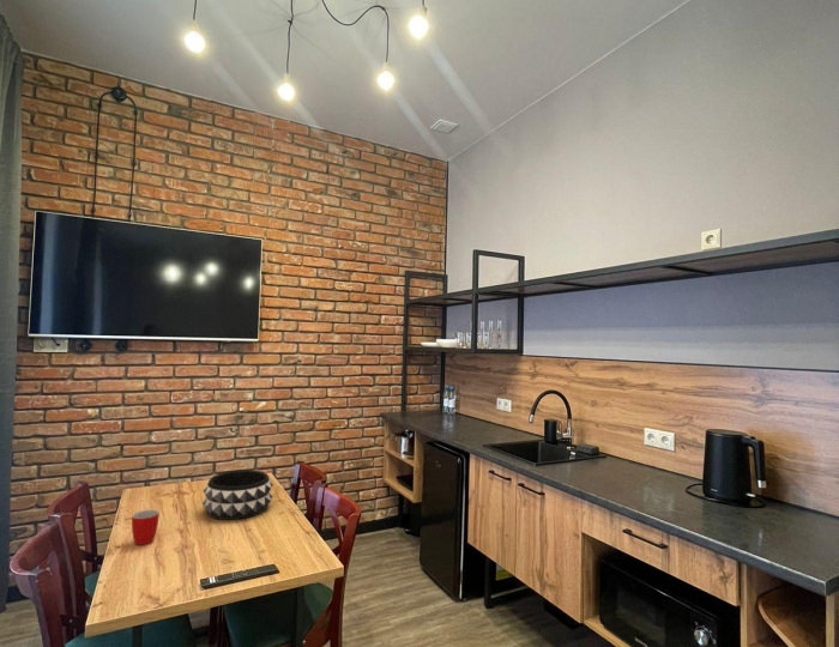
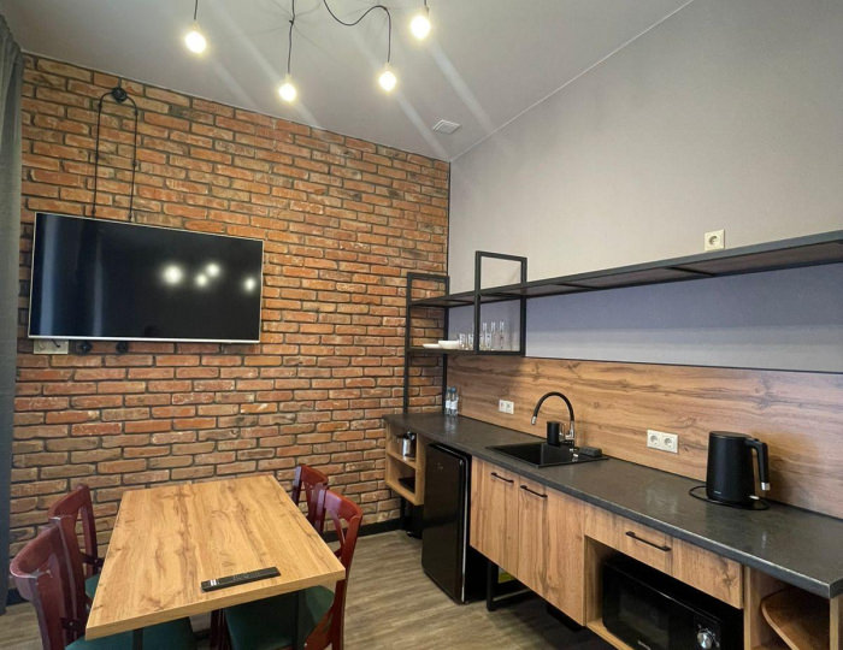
- decorative bowl (239, 492)
- mug (145, 526)
